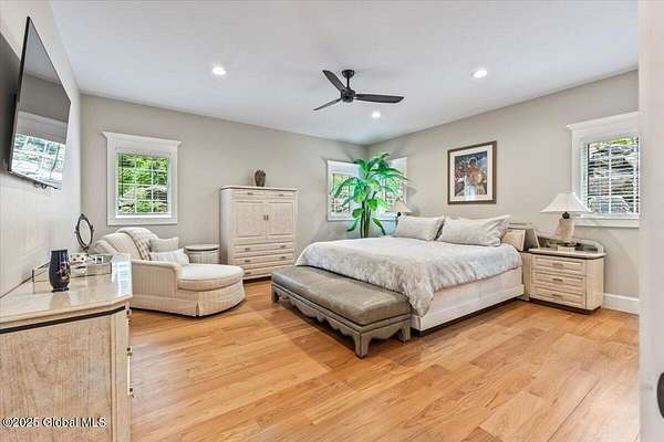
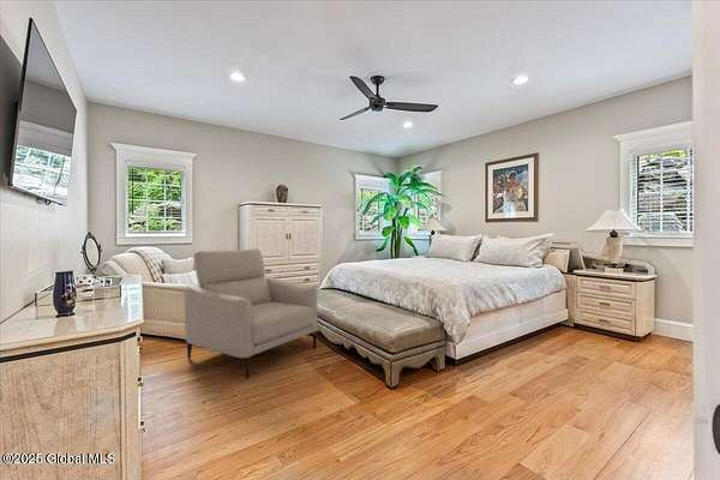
+ armchair (254, 301)
